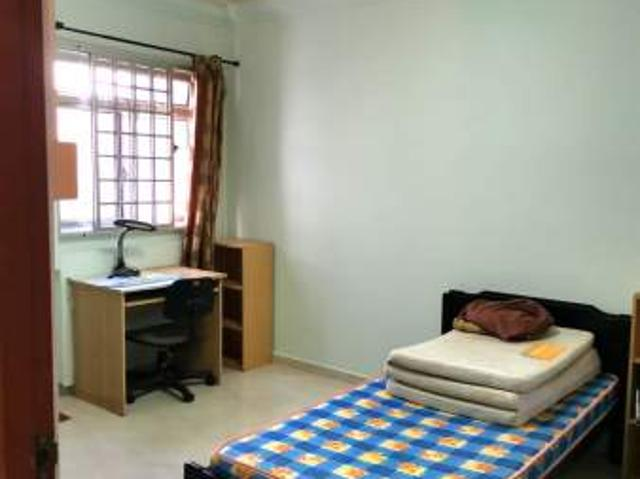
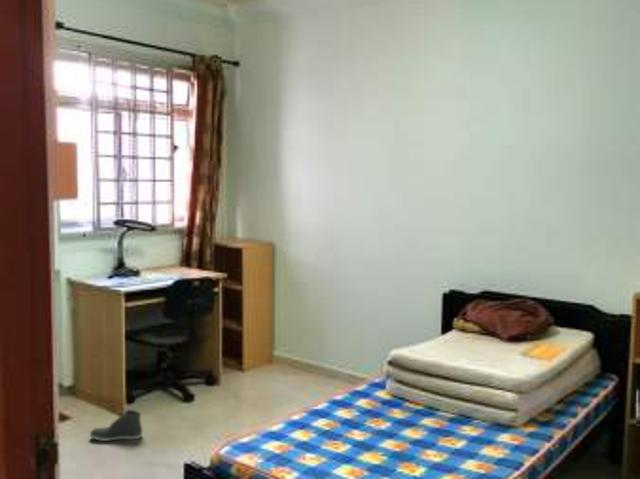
+ sneaker (116, 424)
